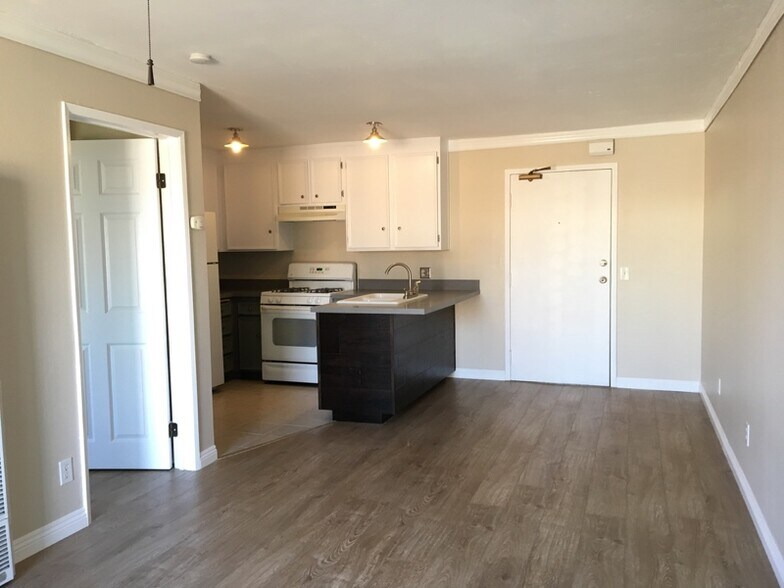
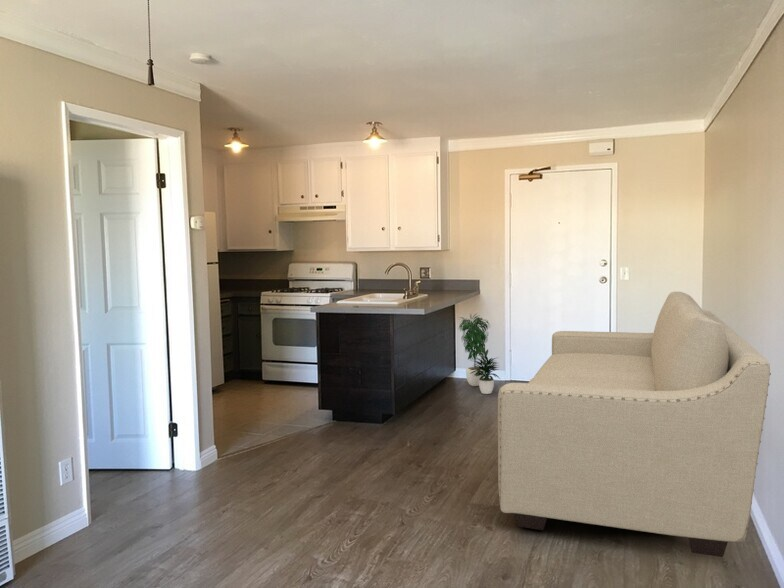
+ sofa (623, 384)
+ potted plant (478, 350)
